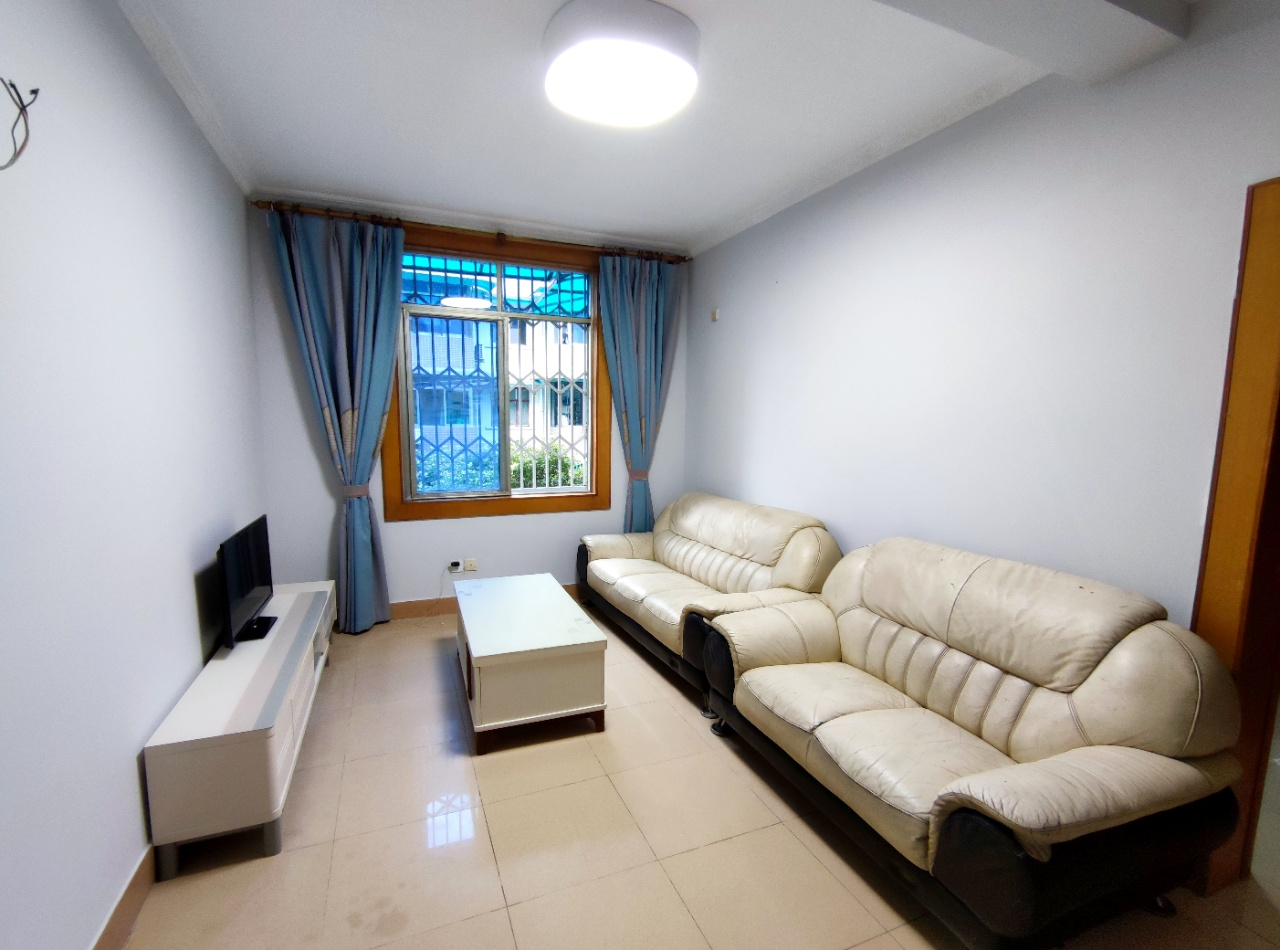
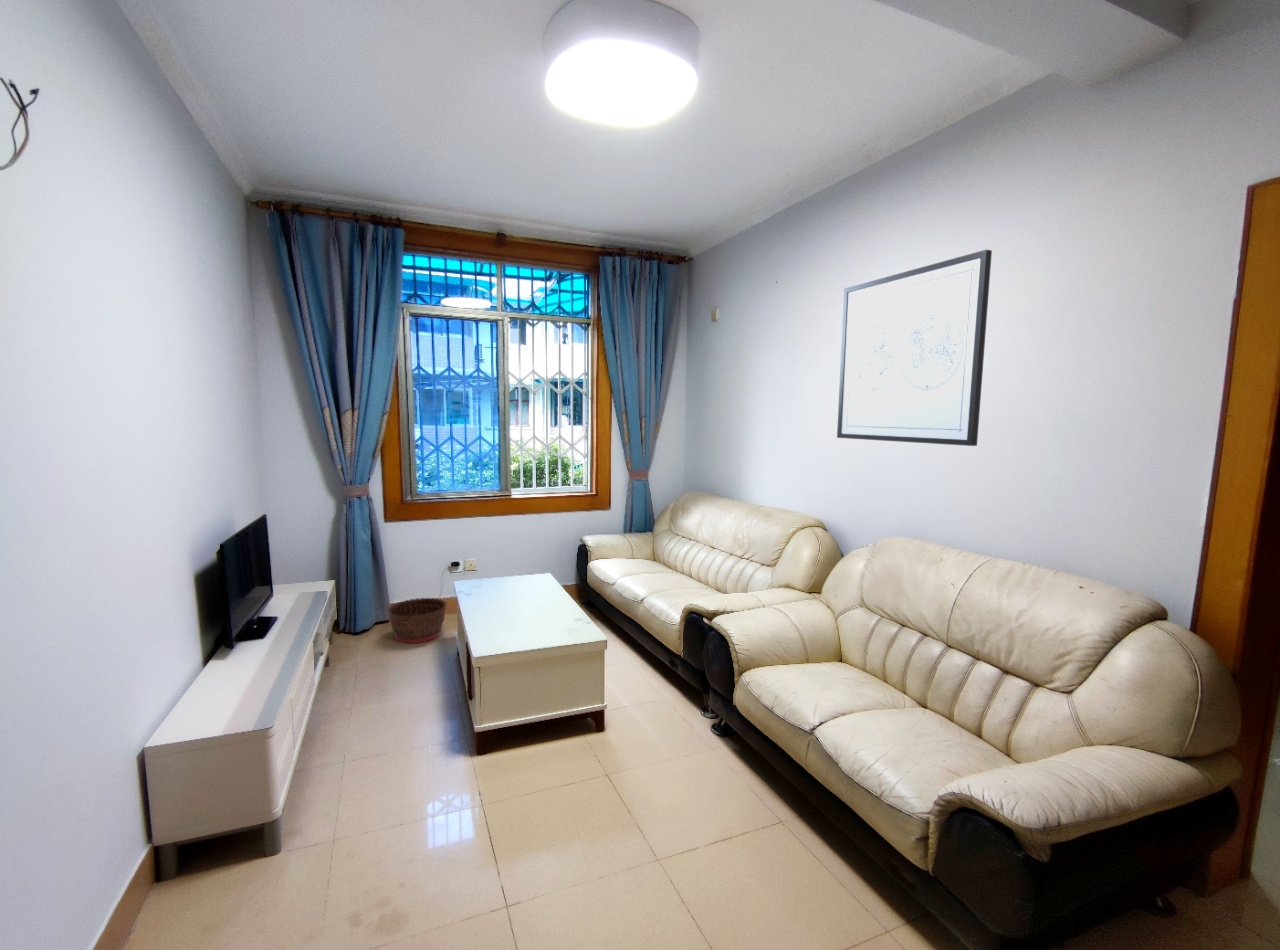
+ wall art (902, 358)
+ basket (418, 620)
